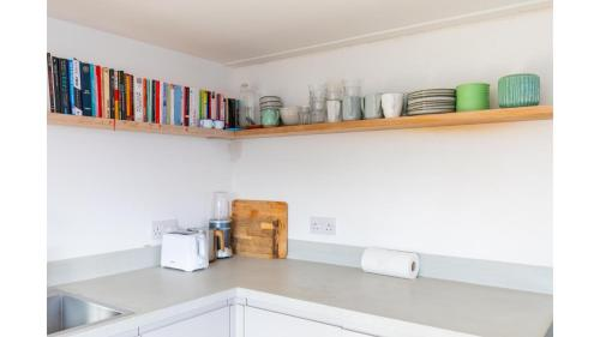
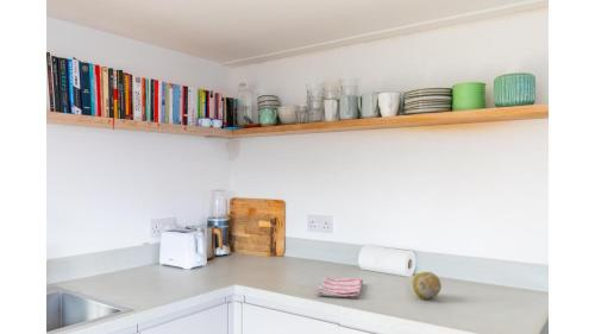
+ dish towel (340, 285)
+ fruit (426, 285)
